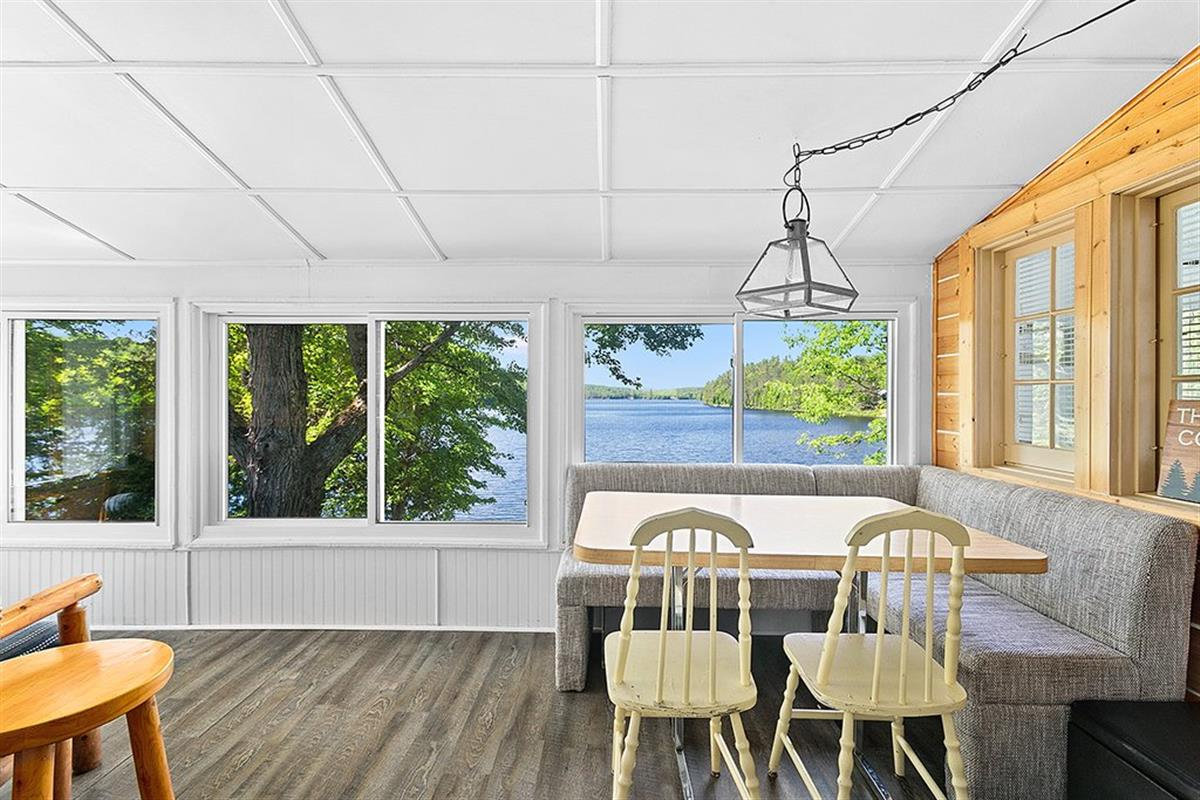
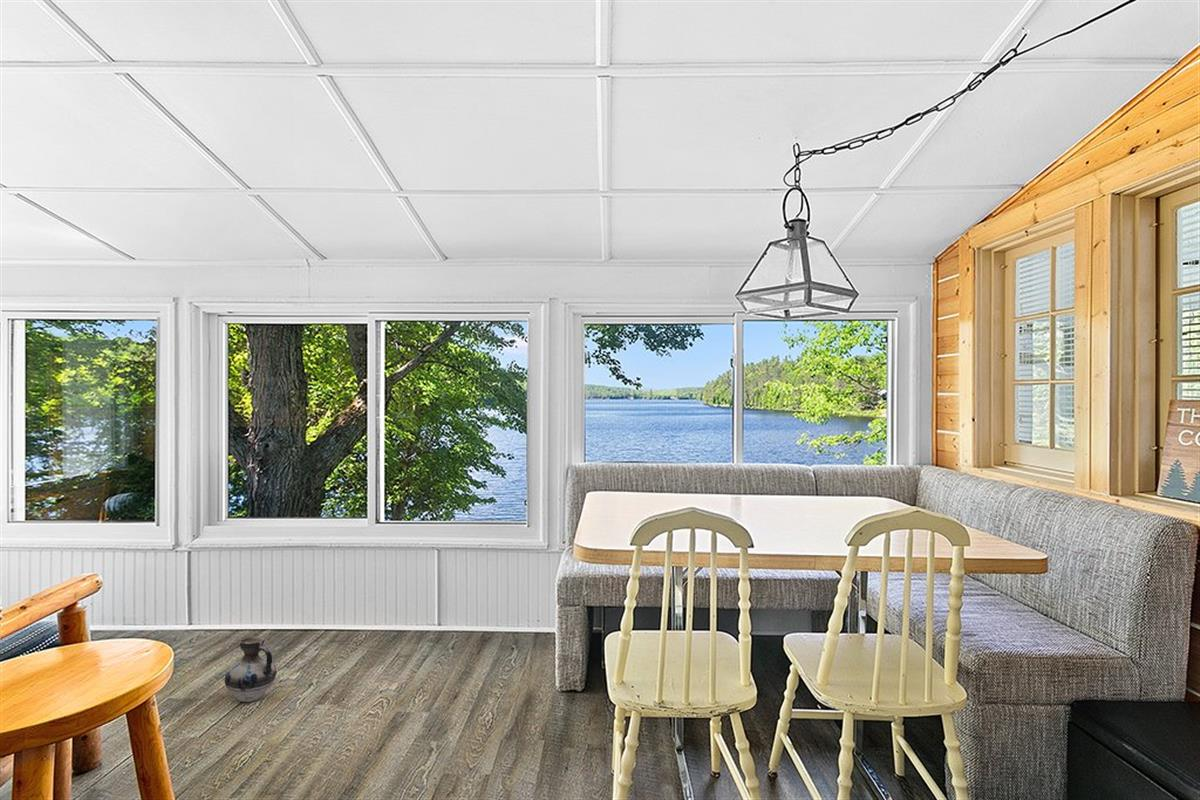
+ ceramic jug (251, 668)
